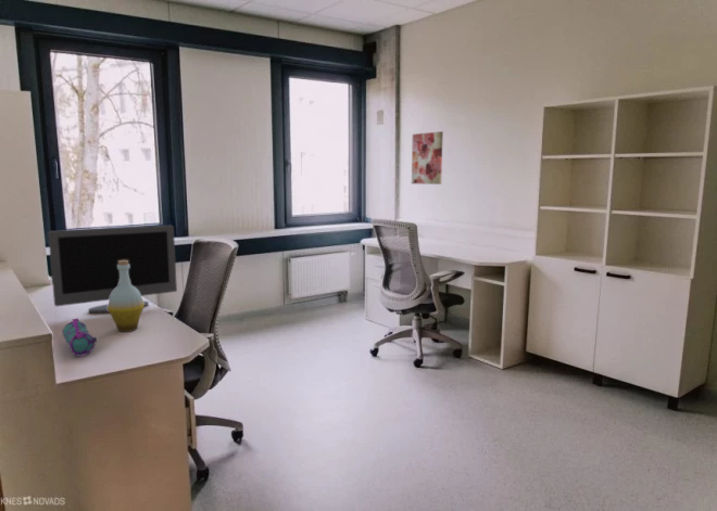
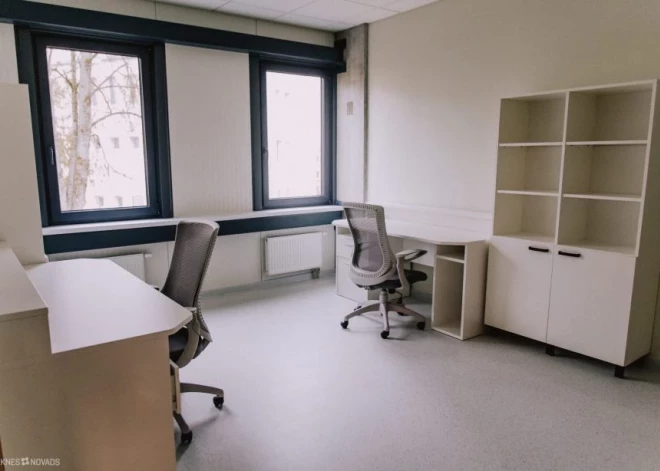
- wall art (426, 158)
- pencil case (78, 336)
- monitor (116, 268)
- bottle (125, 295)
